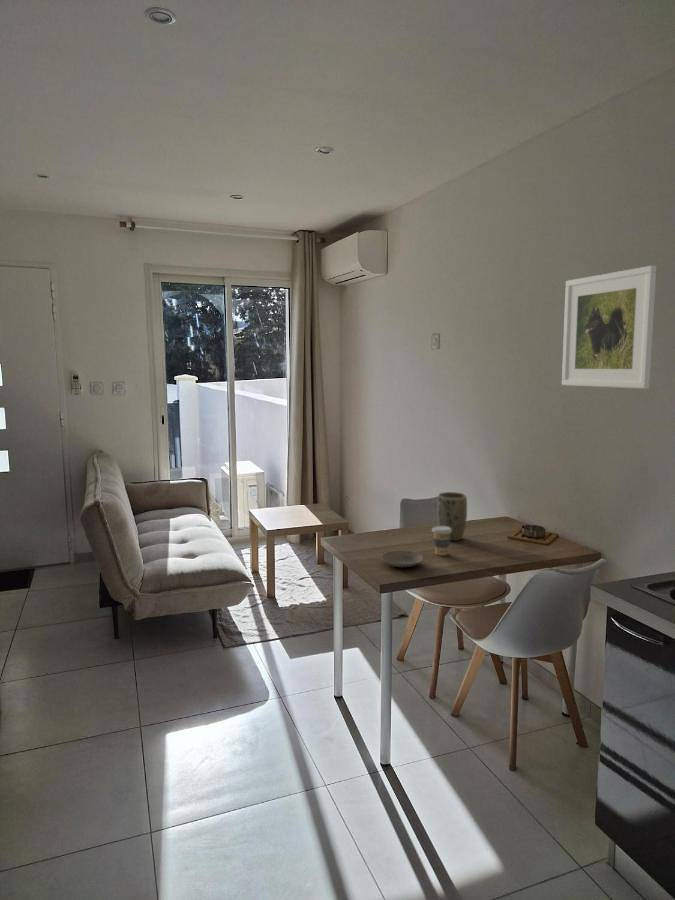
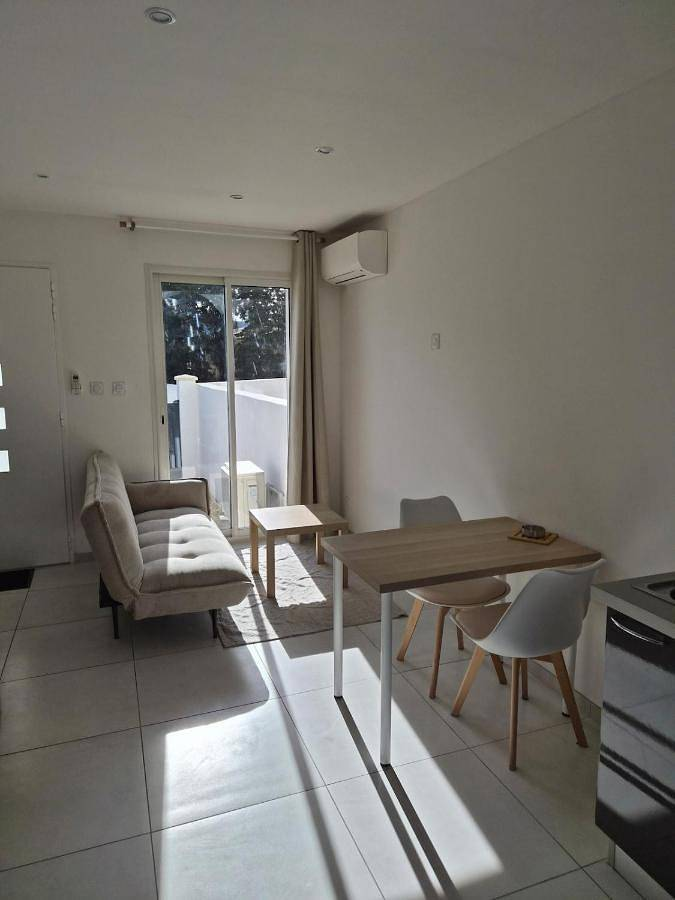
- plant pot (451, 516)
- coffee cup (441, 540)
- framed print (604, 330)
- plate (402, 560)
